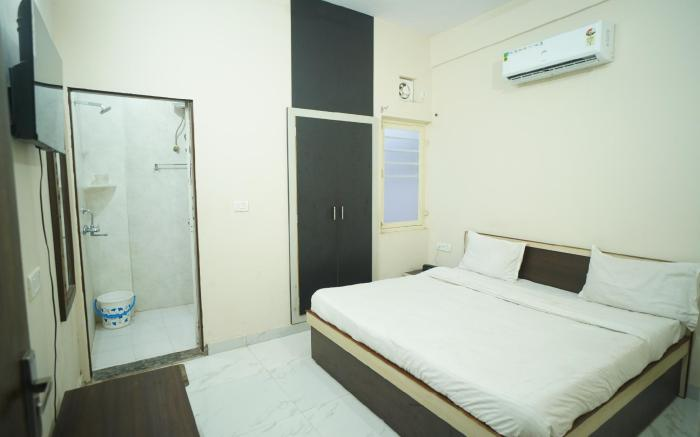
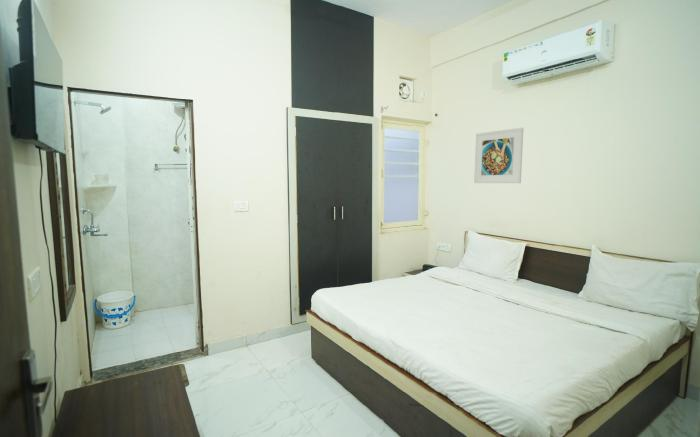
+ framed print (497, 157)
